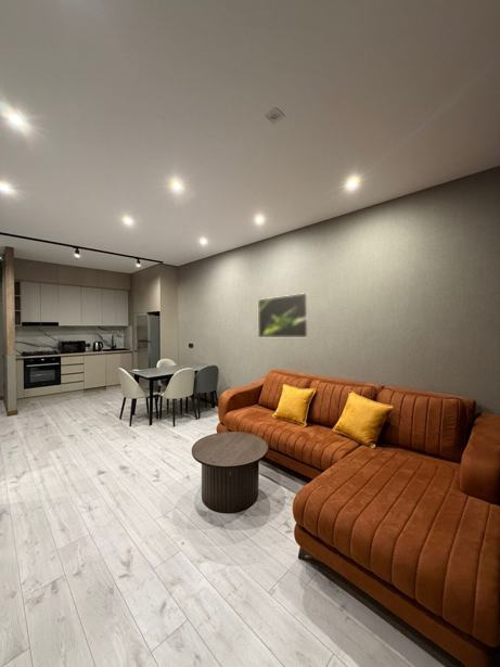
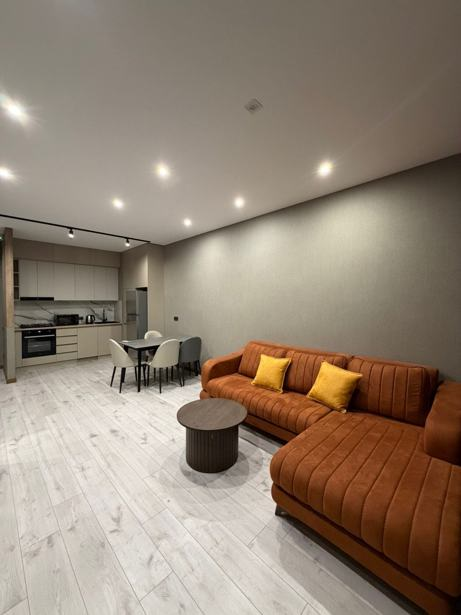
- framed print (281, 317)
